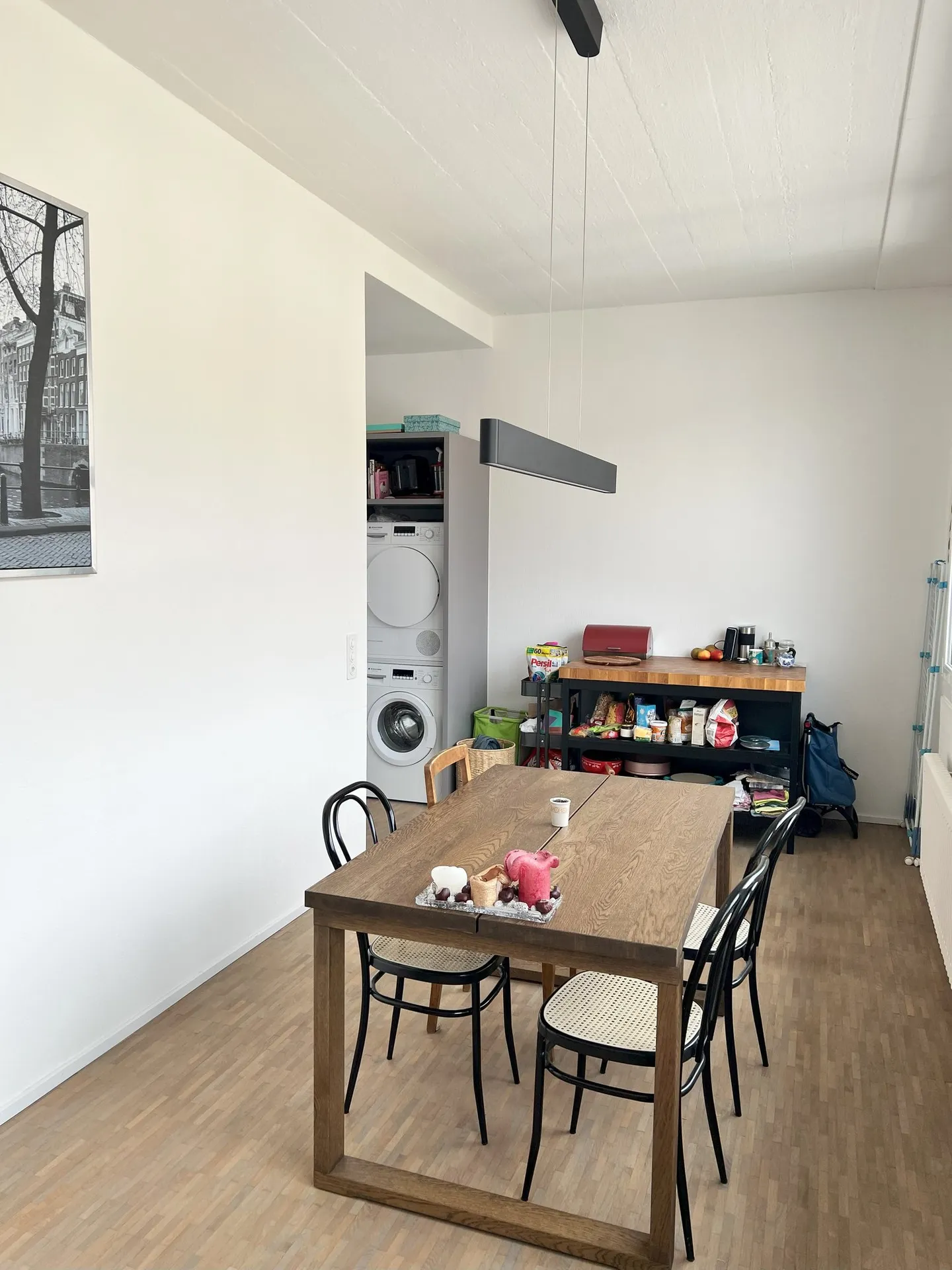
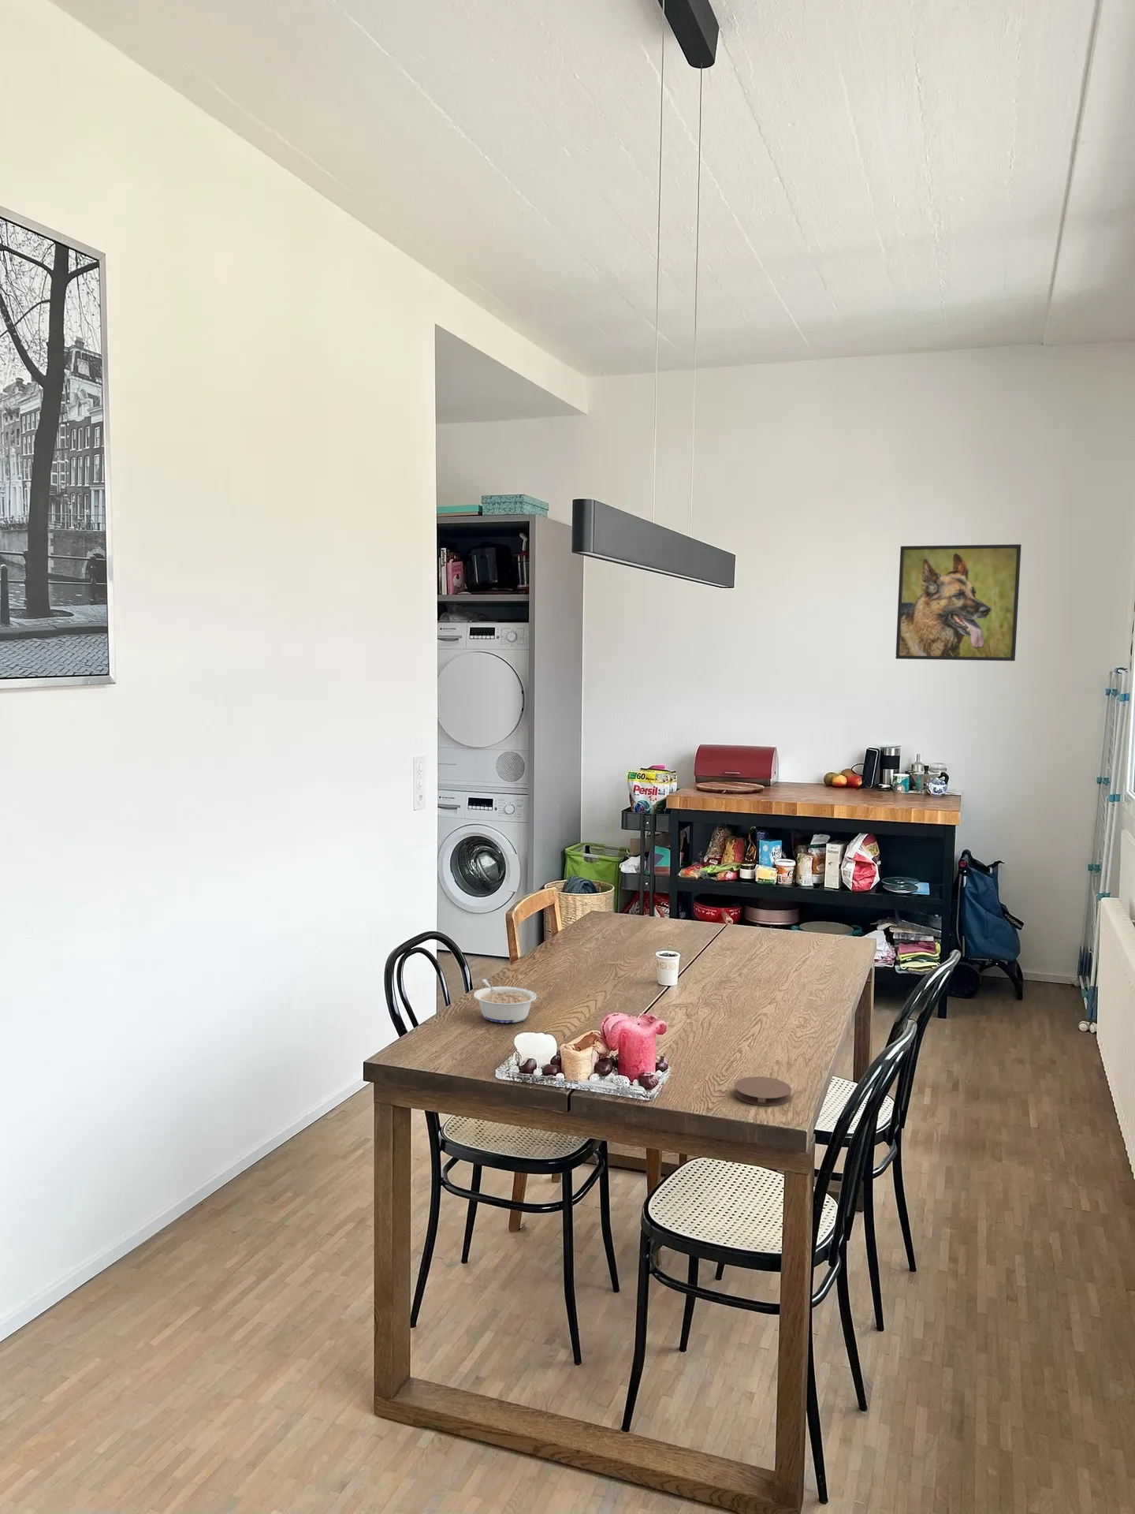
+ legume (502, 1003)
+ coaster (762, 1091)
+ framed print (957, 602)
